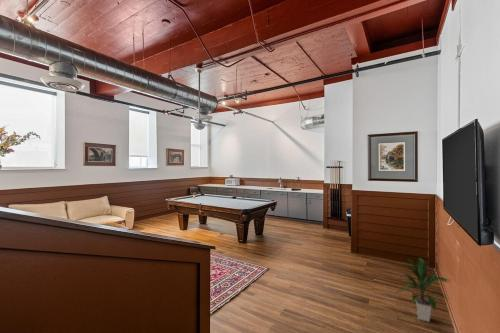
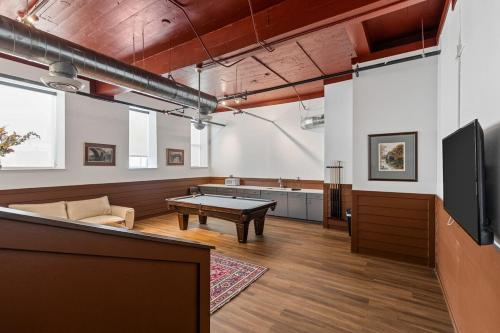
- indoor plant (420, 287)
